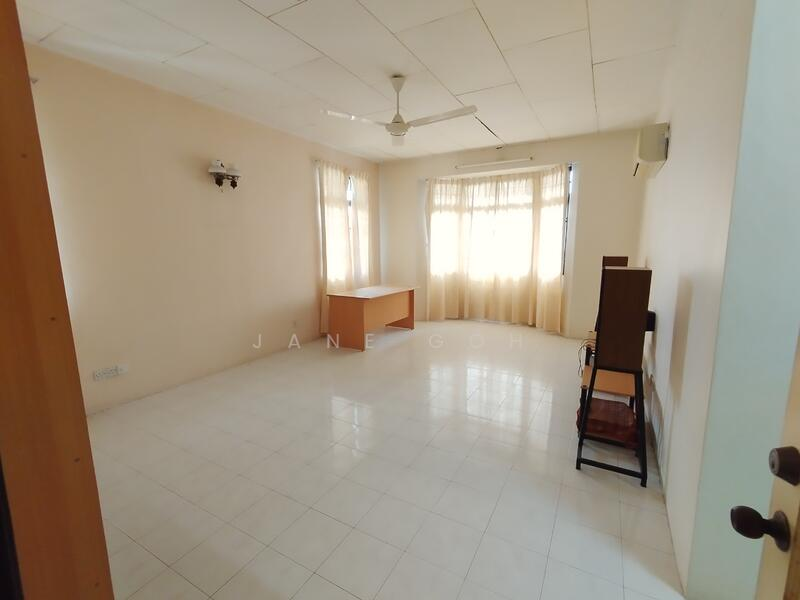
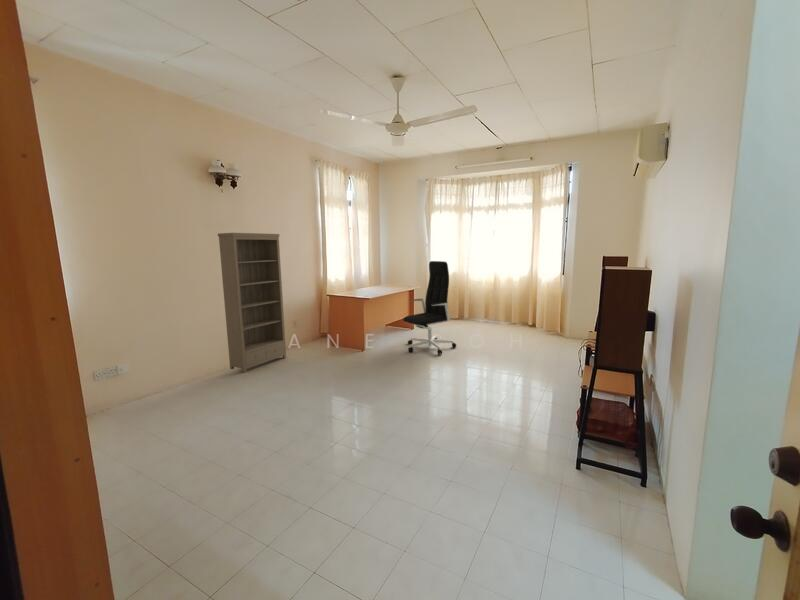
+ bookshelf (254, 300)
+ office chair (428, 305)
